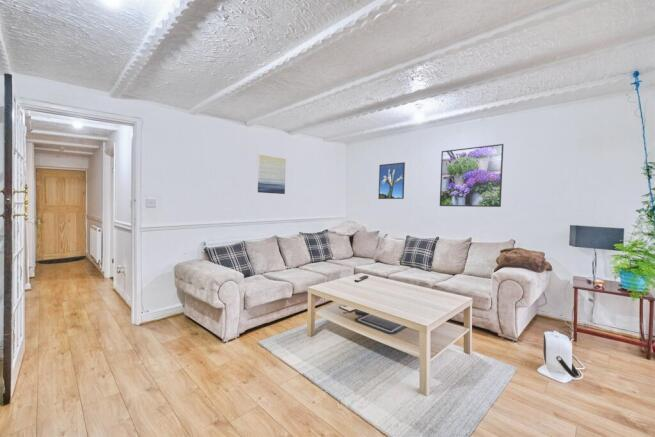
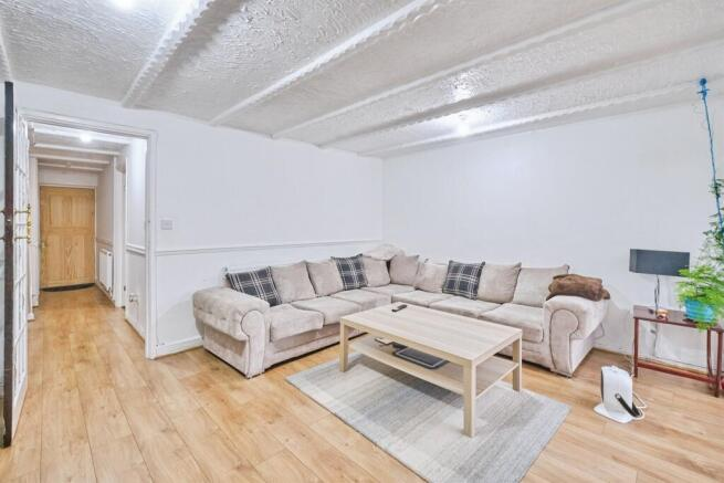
- wall art (272, 175)
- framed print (469, 177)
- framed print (391, 181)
